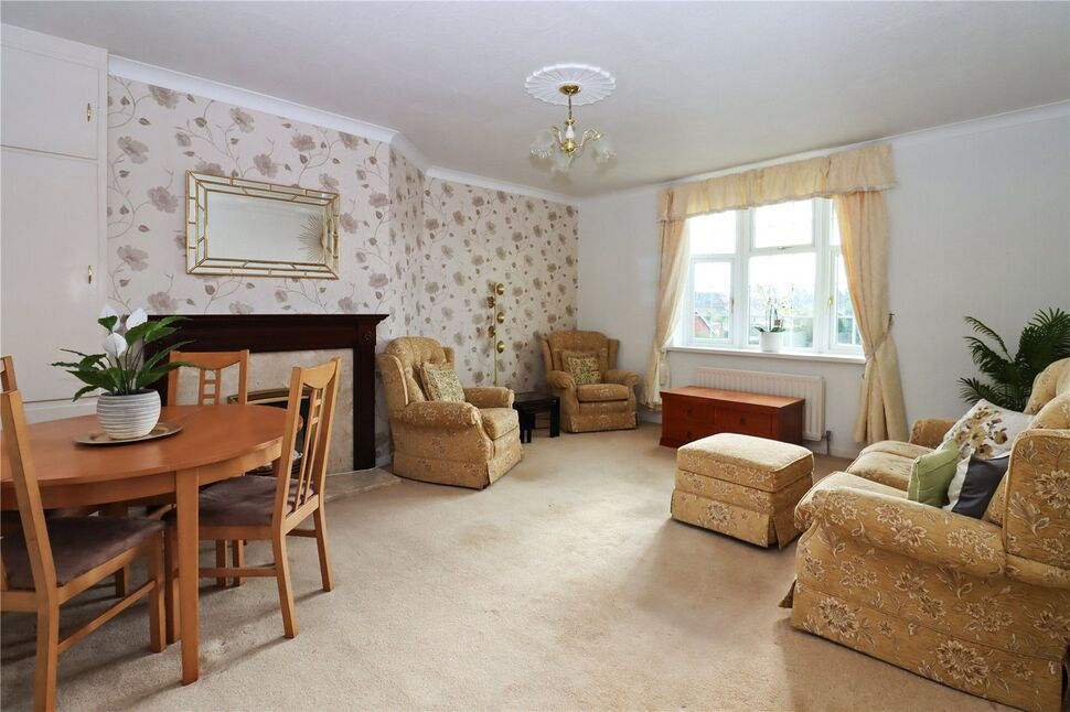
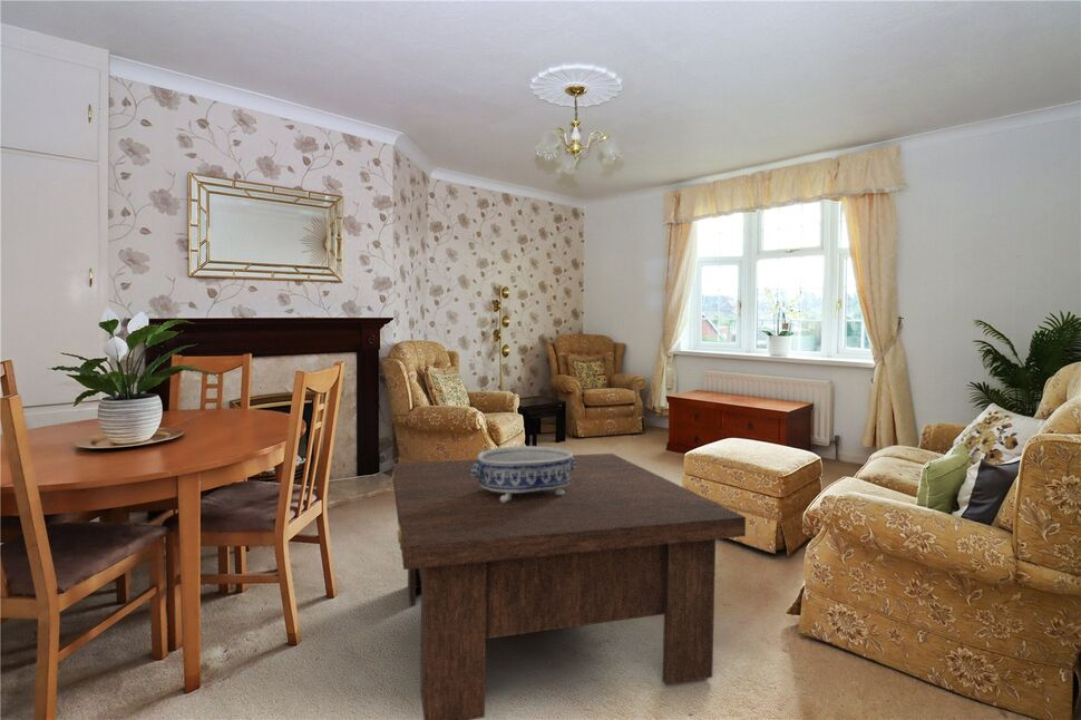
+ decorative bowl (525, 471)
+ coffee table (537, 556)
